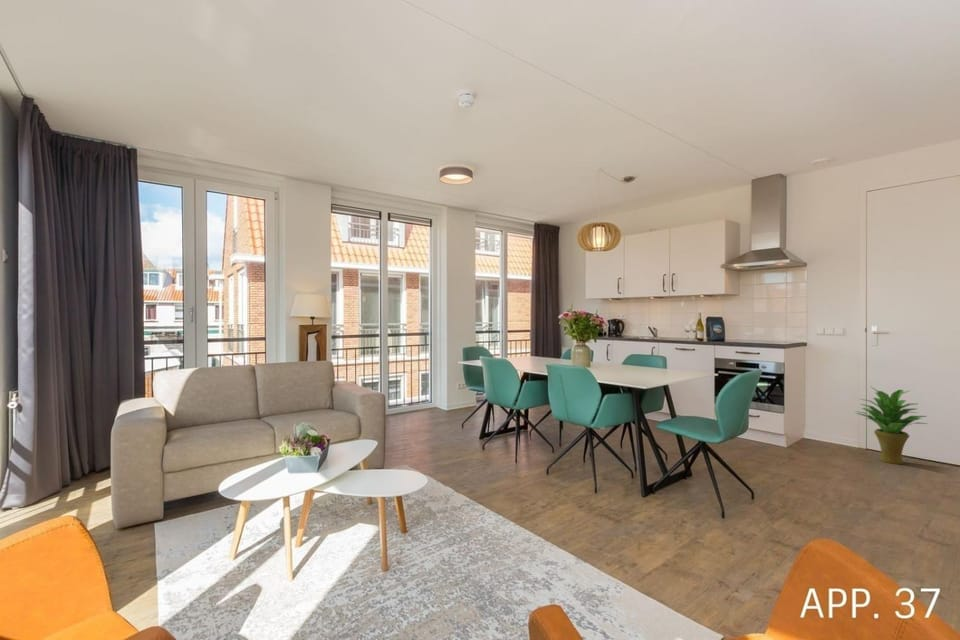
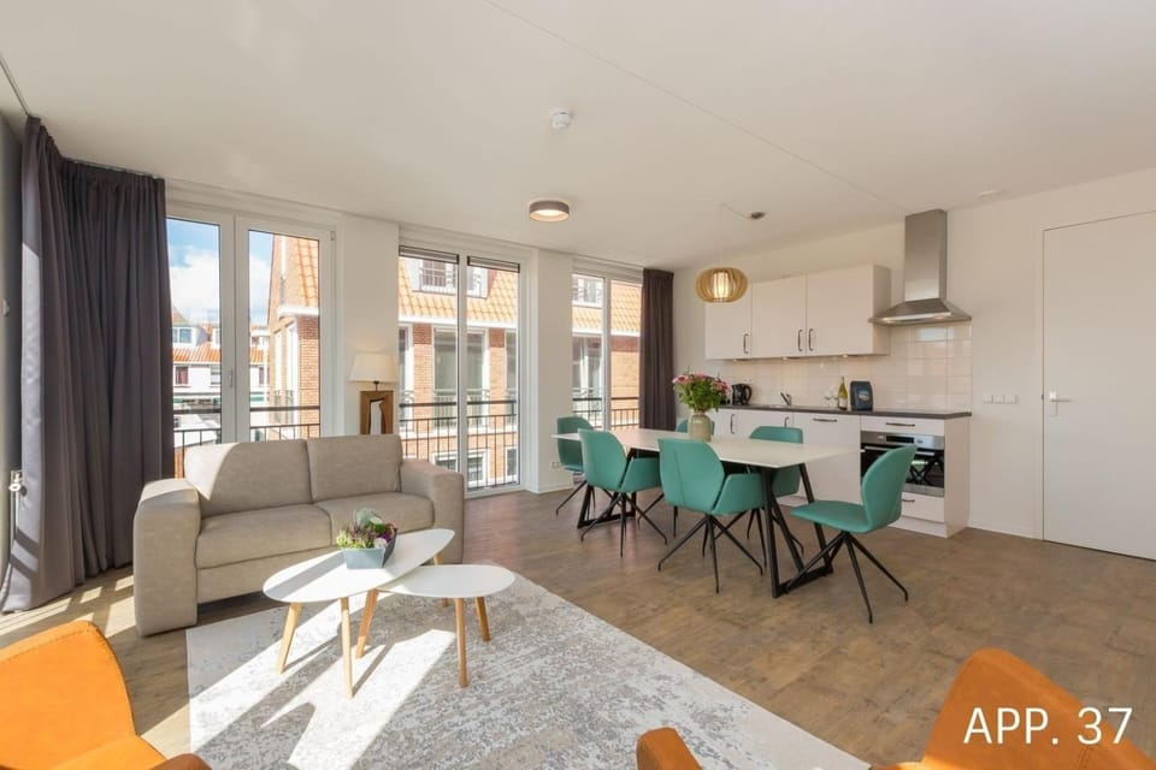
- potted plant (891, 424)
